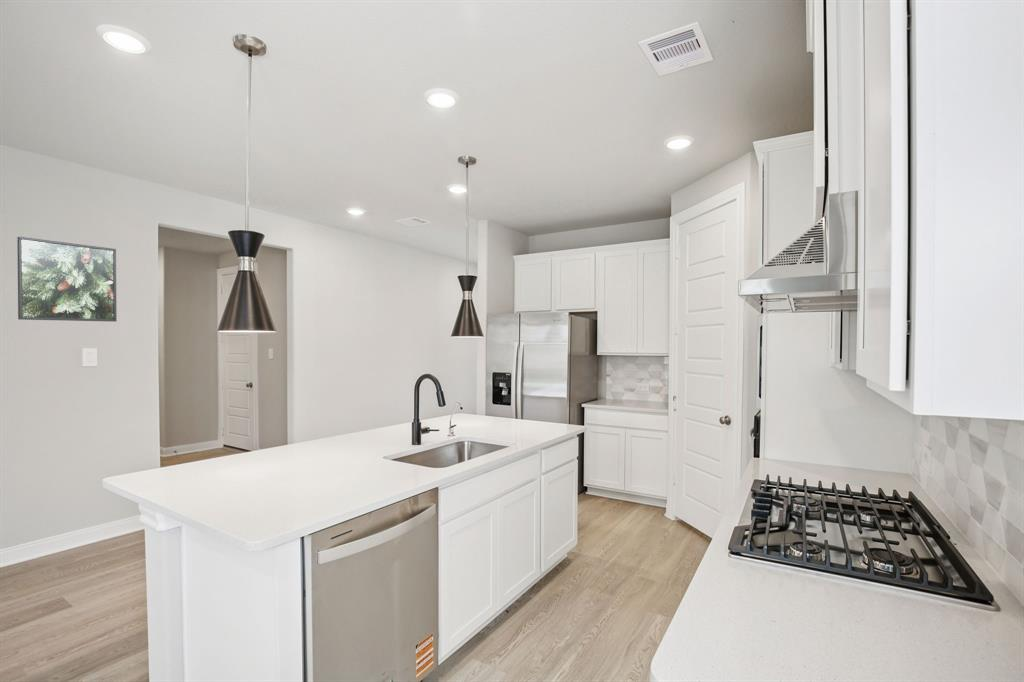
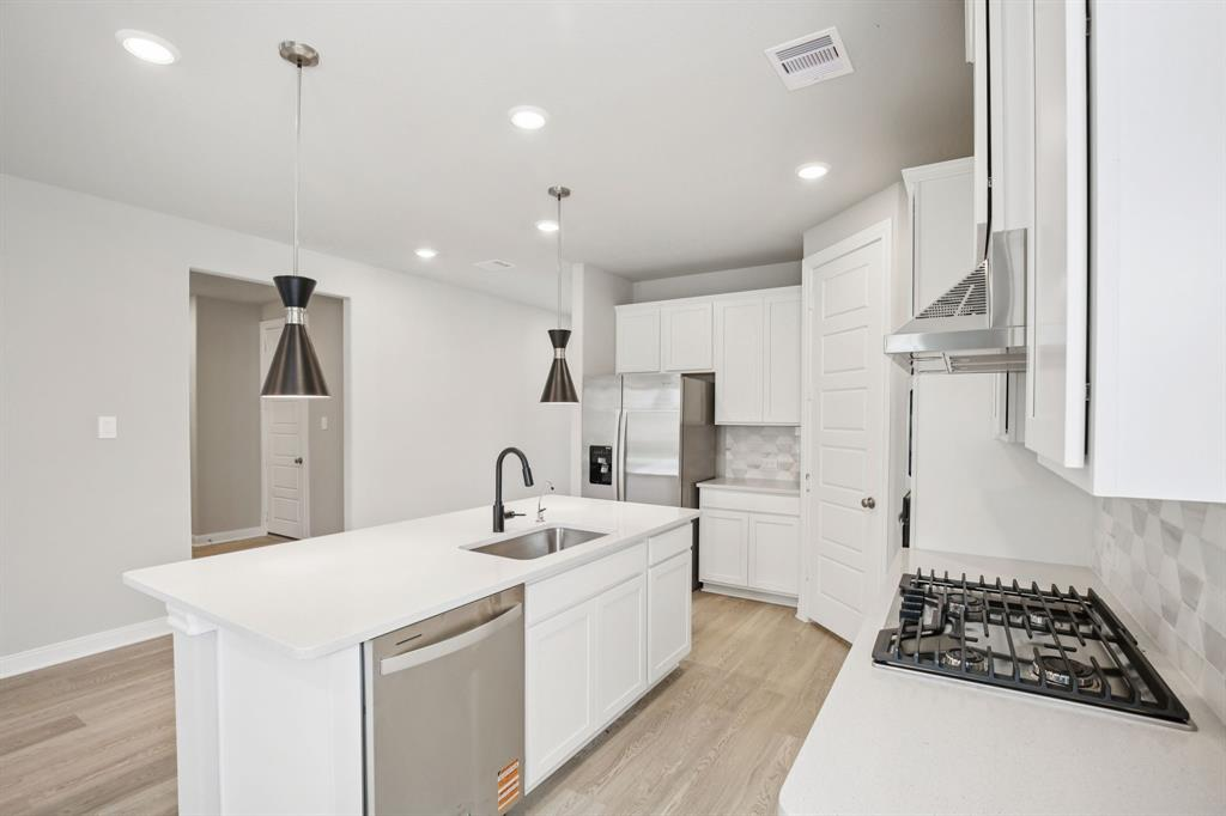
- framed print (70, 281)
